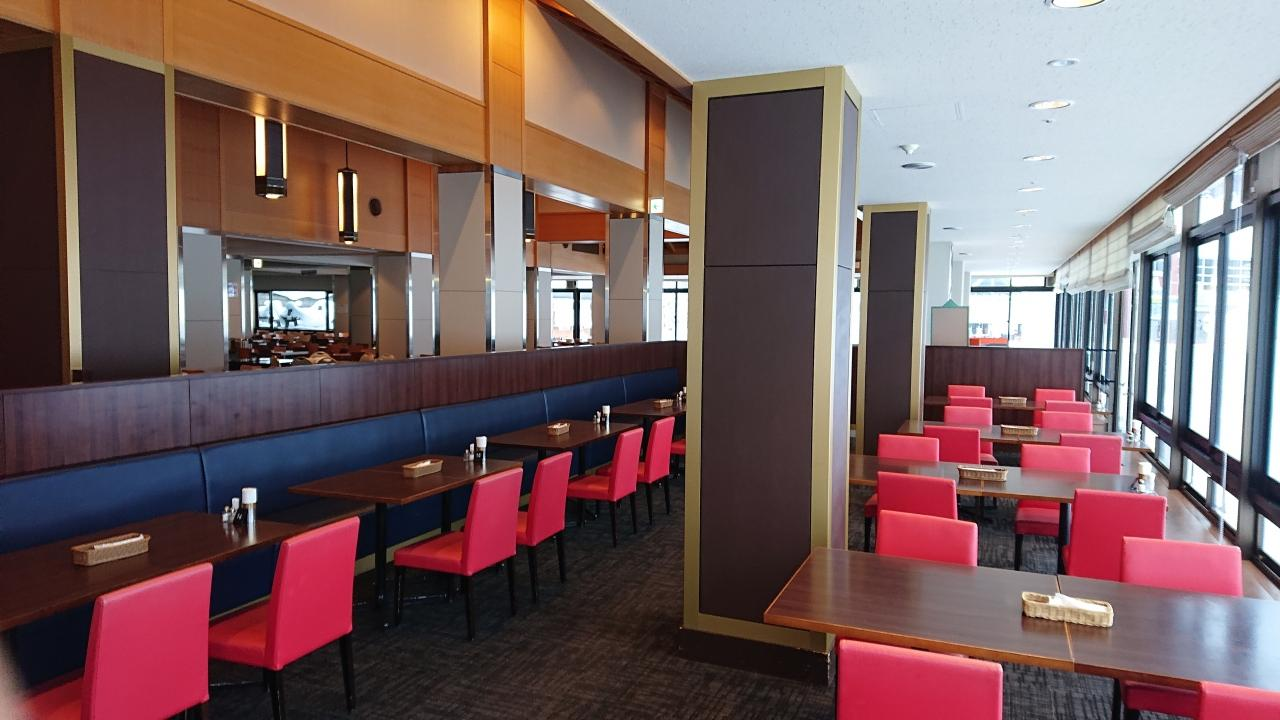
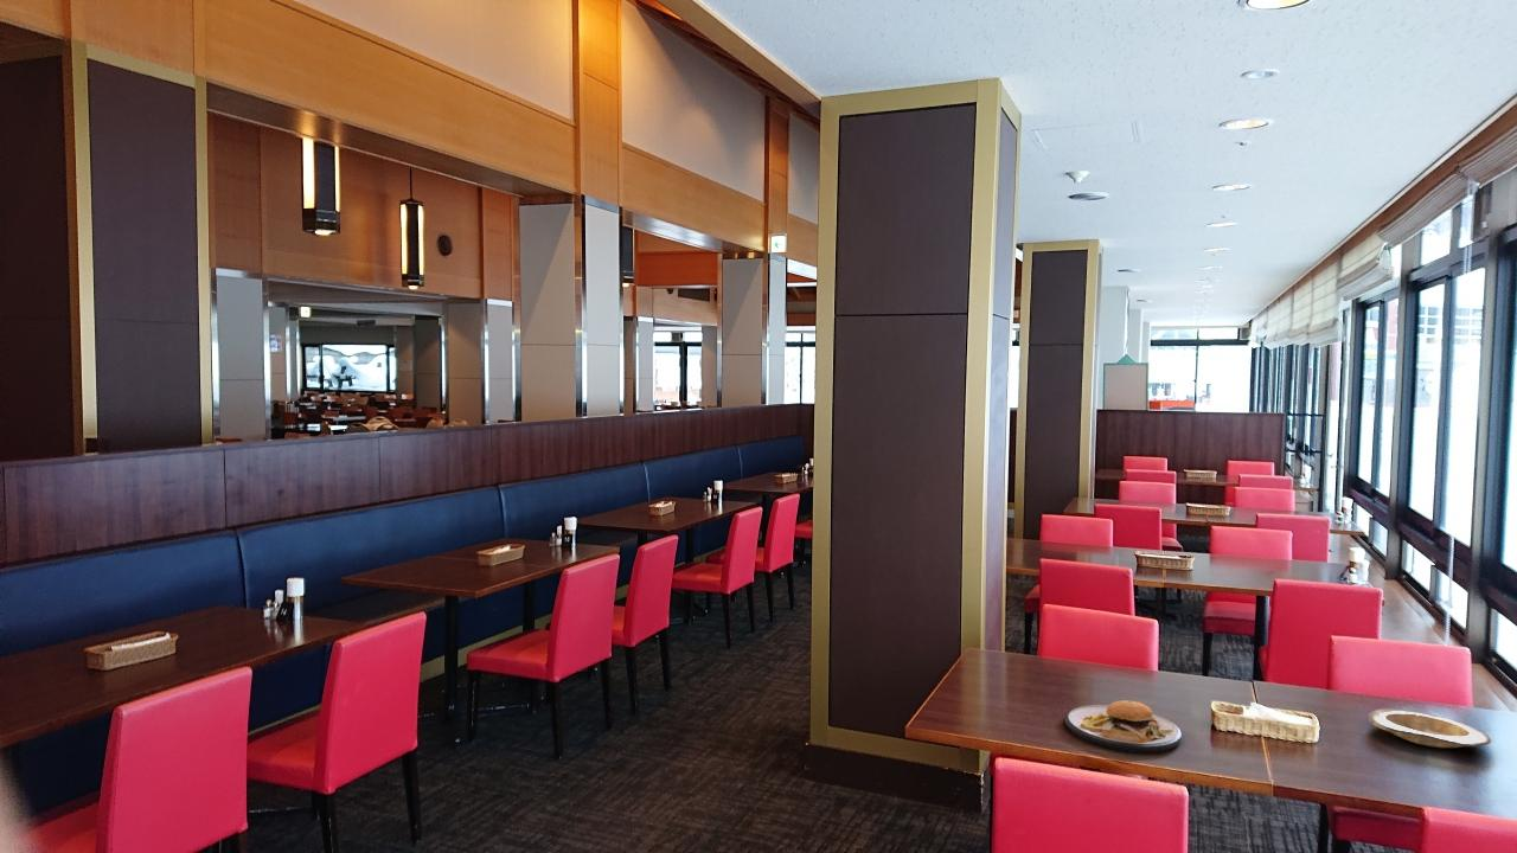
+ plate (1427, 731)
+ plate (1122, 704)
